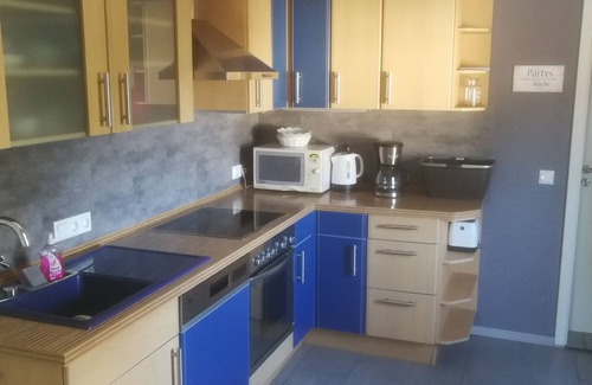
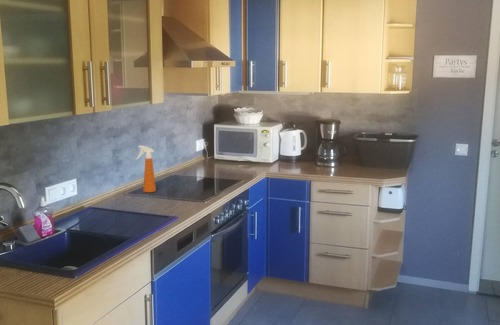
+ spray bottle (145, 168)
